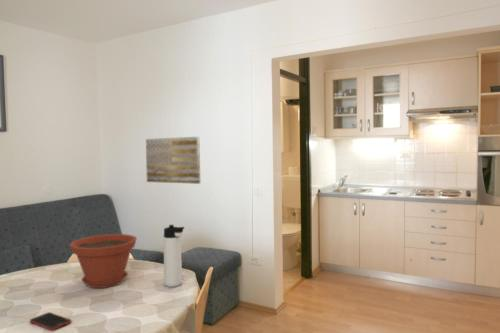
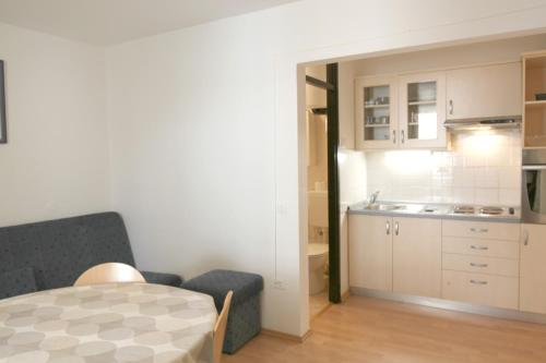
- plant pot (104, 261)
- wall art (172, 160)
- thermos bottle (174, 255)
- cell phone (50, 321)
